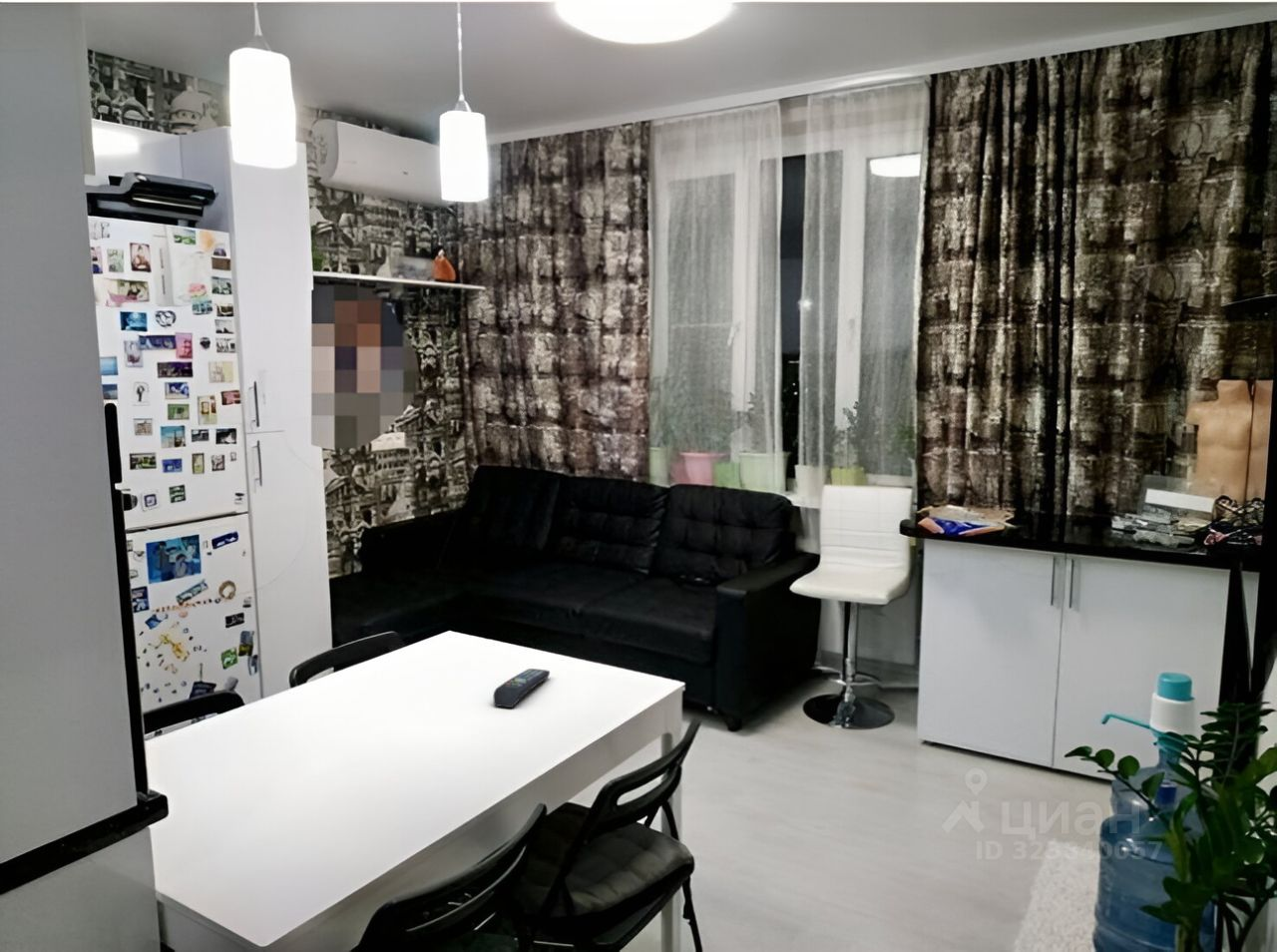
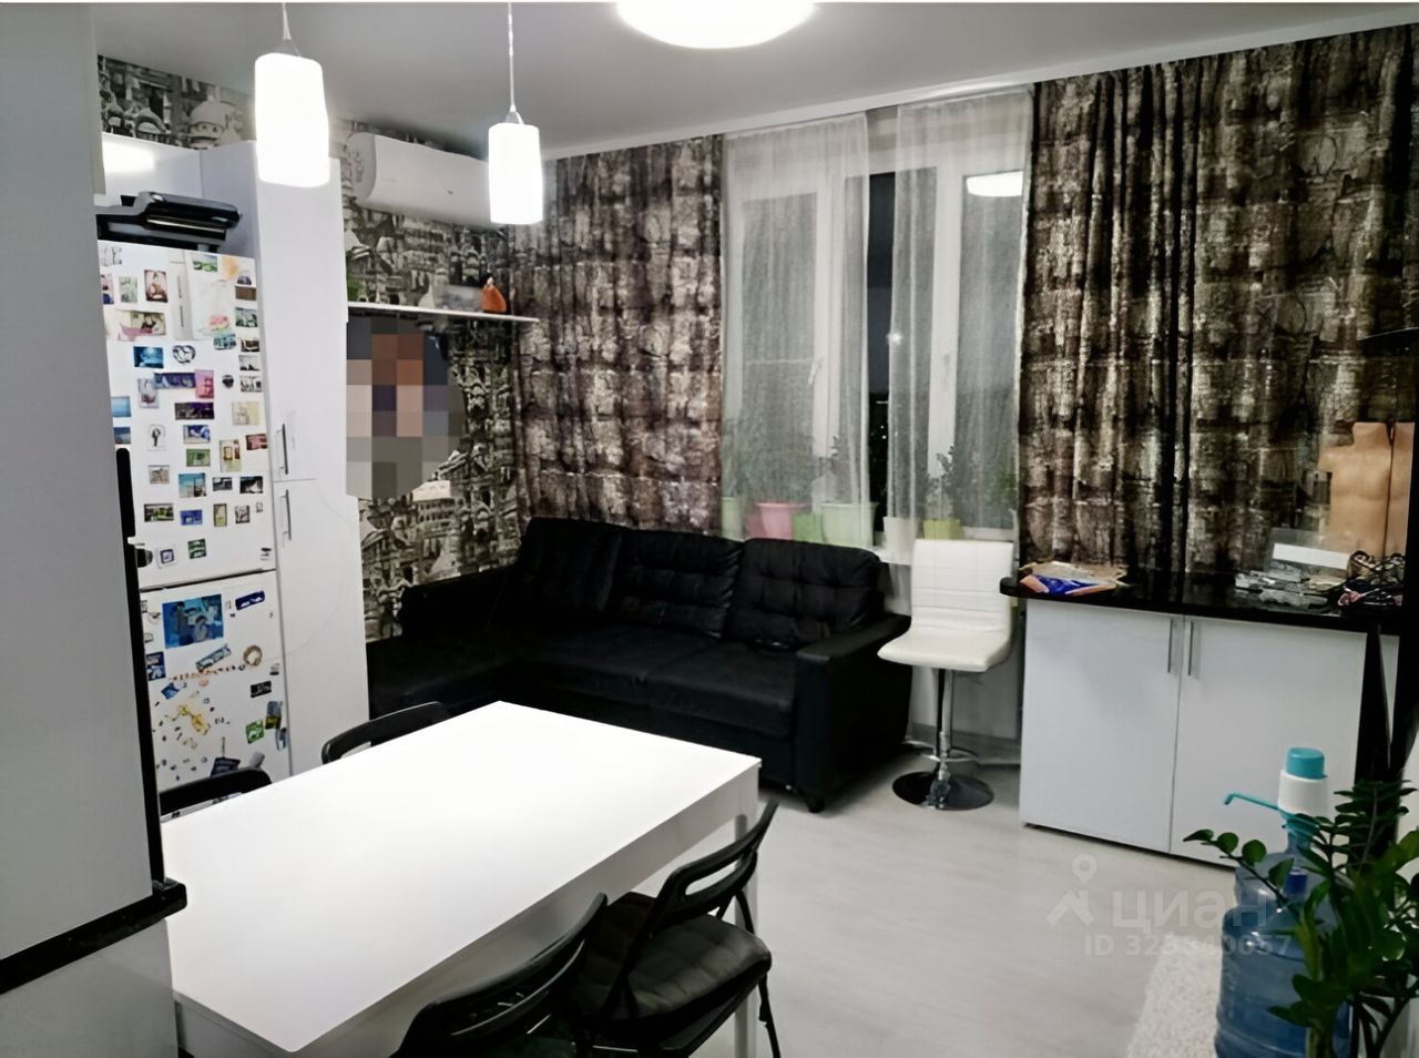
- remote control (522, 684)
